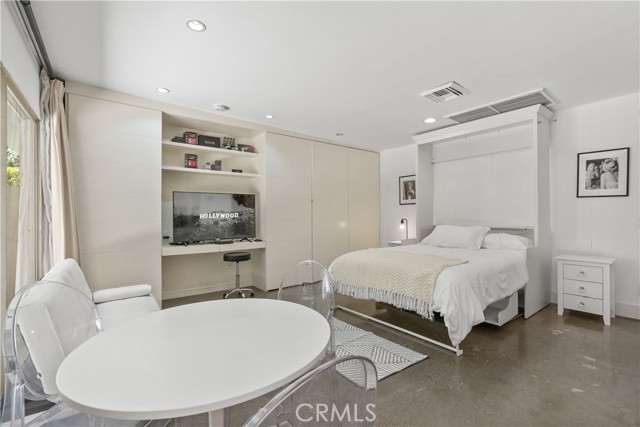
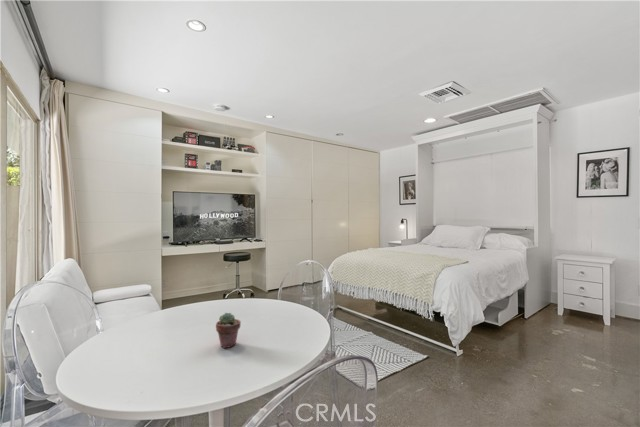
+ potted succulent (228, 328)
